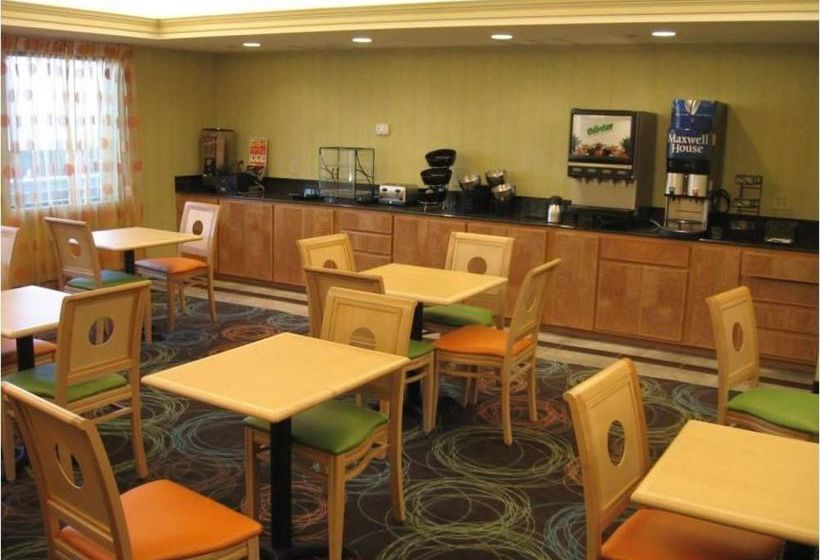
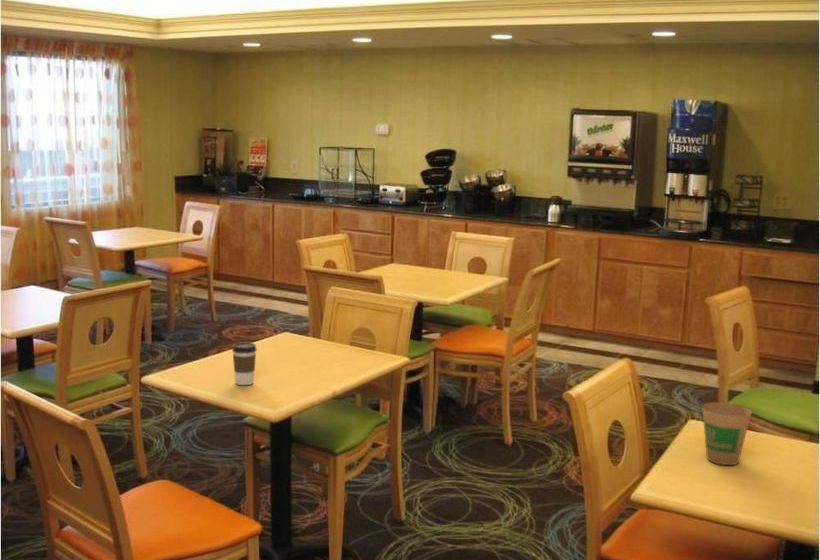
+ paper cup (724, 434)
+ coffee cup (244, 363)
